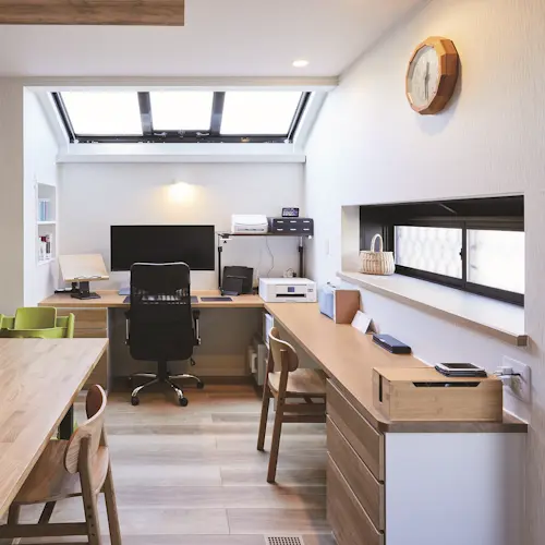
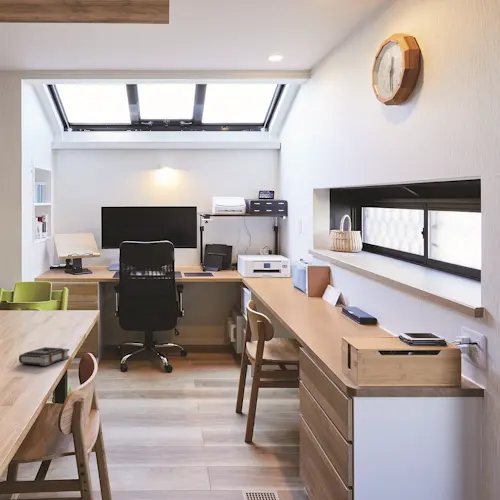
+ book (44, 354)
